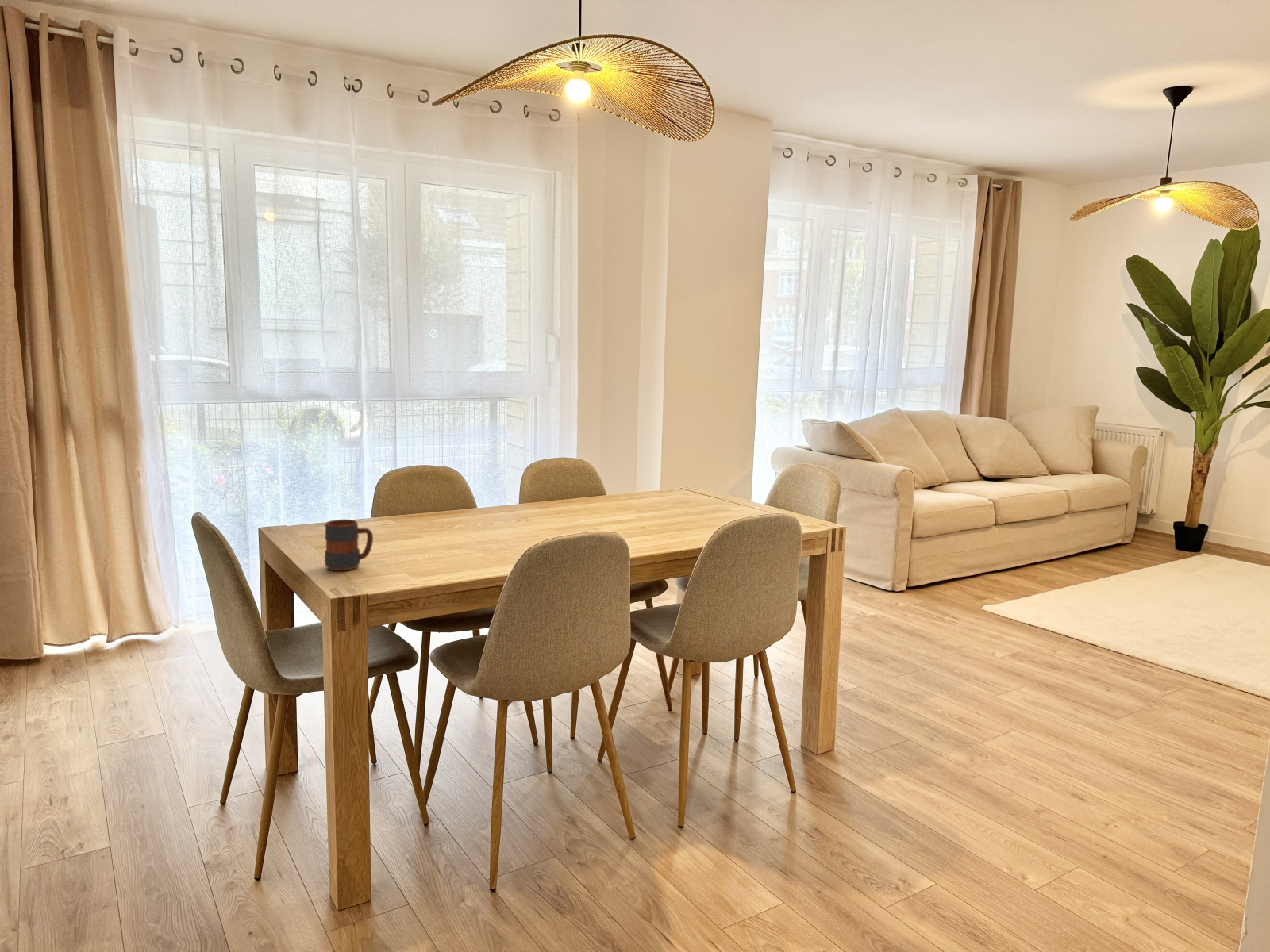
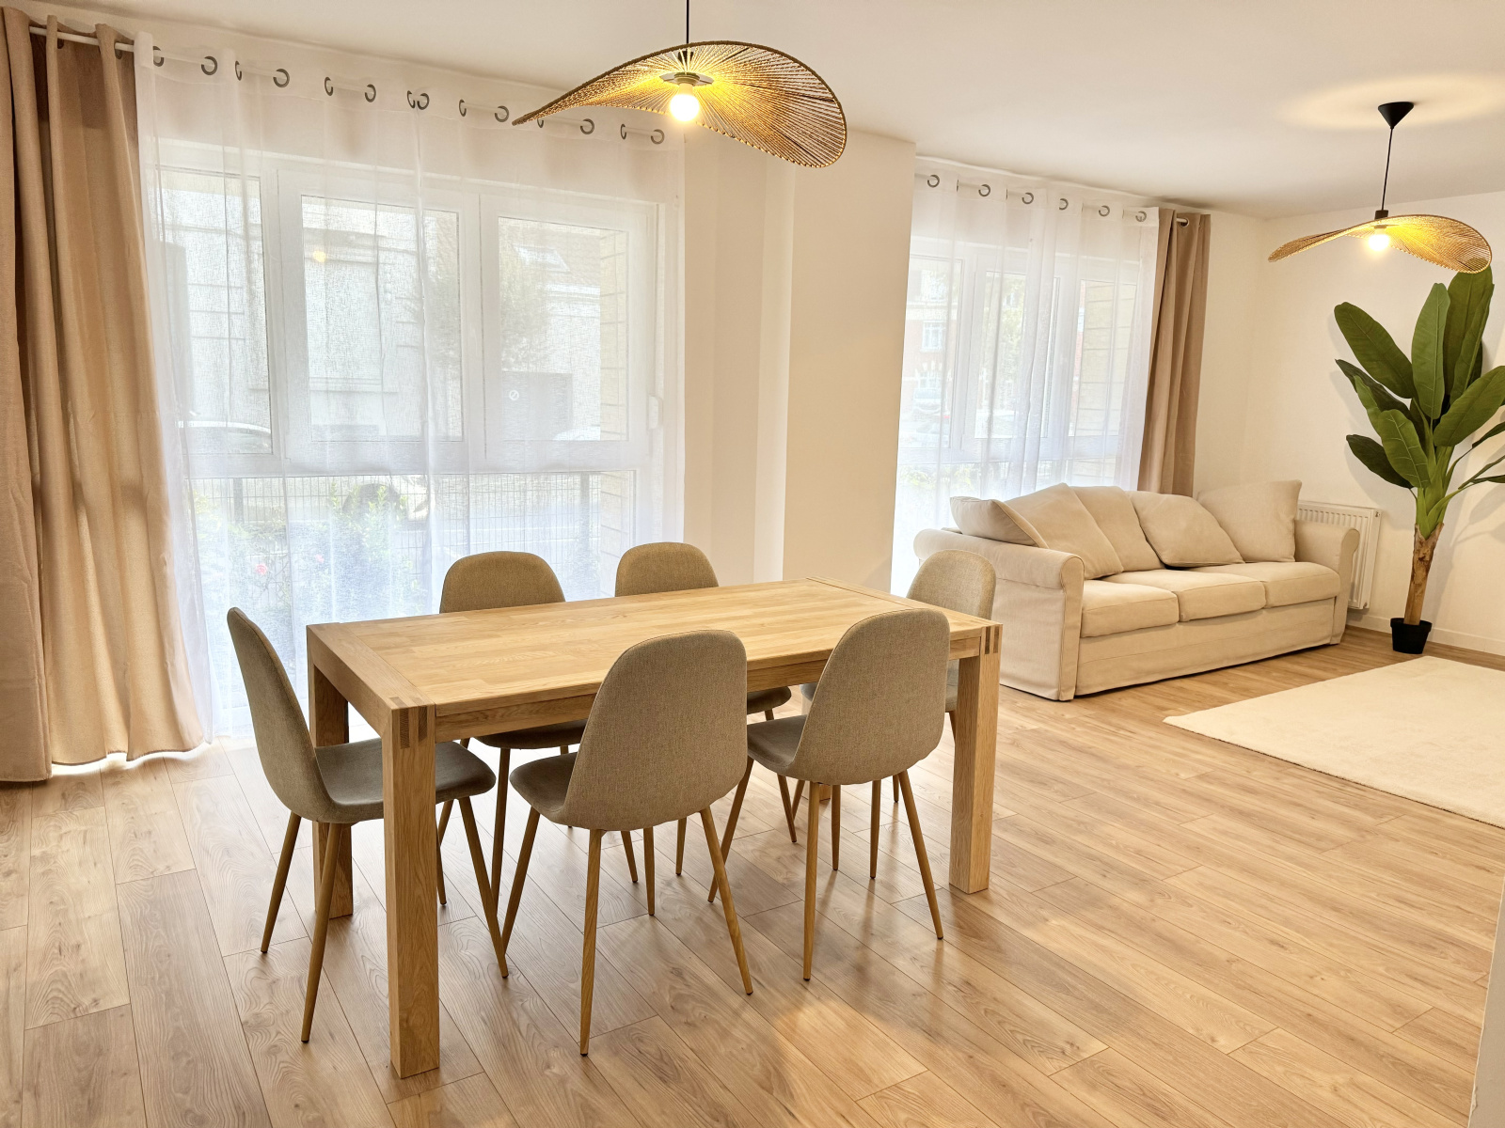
- mug (348, 544)
